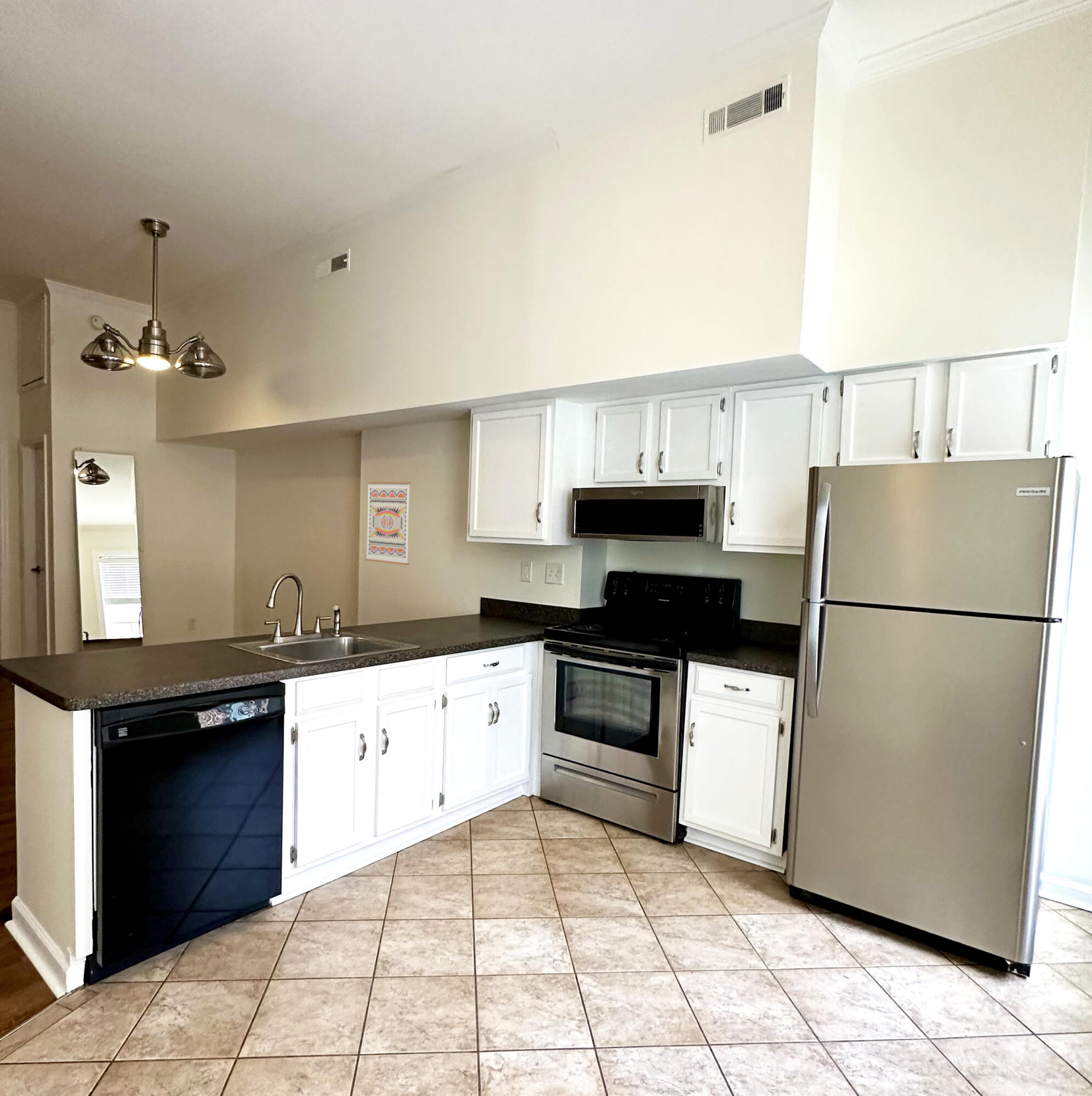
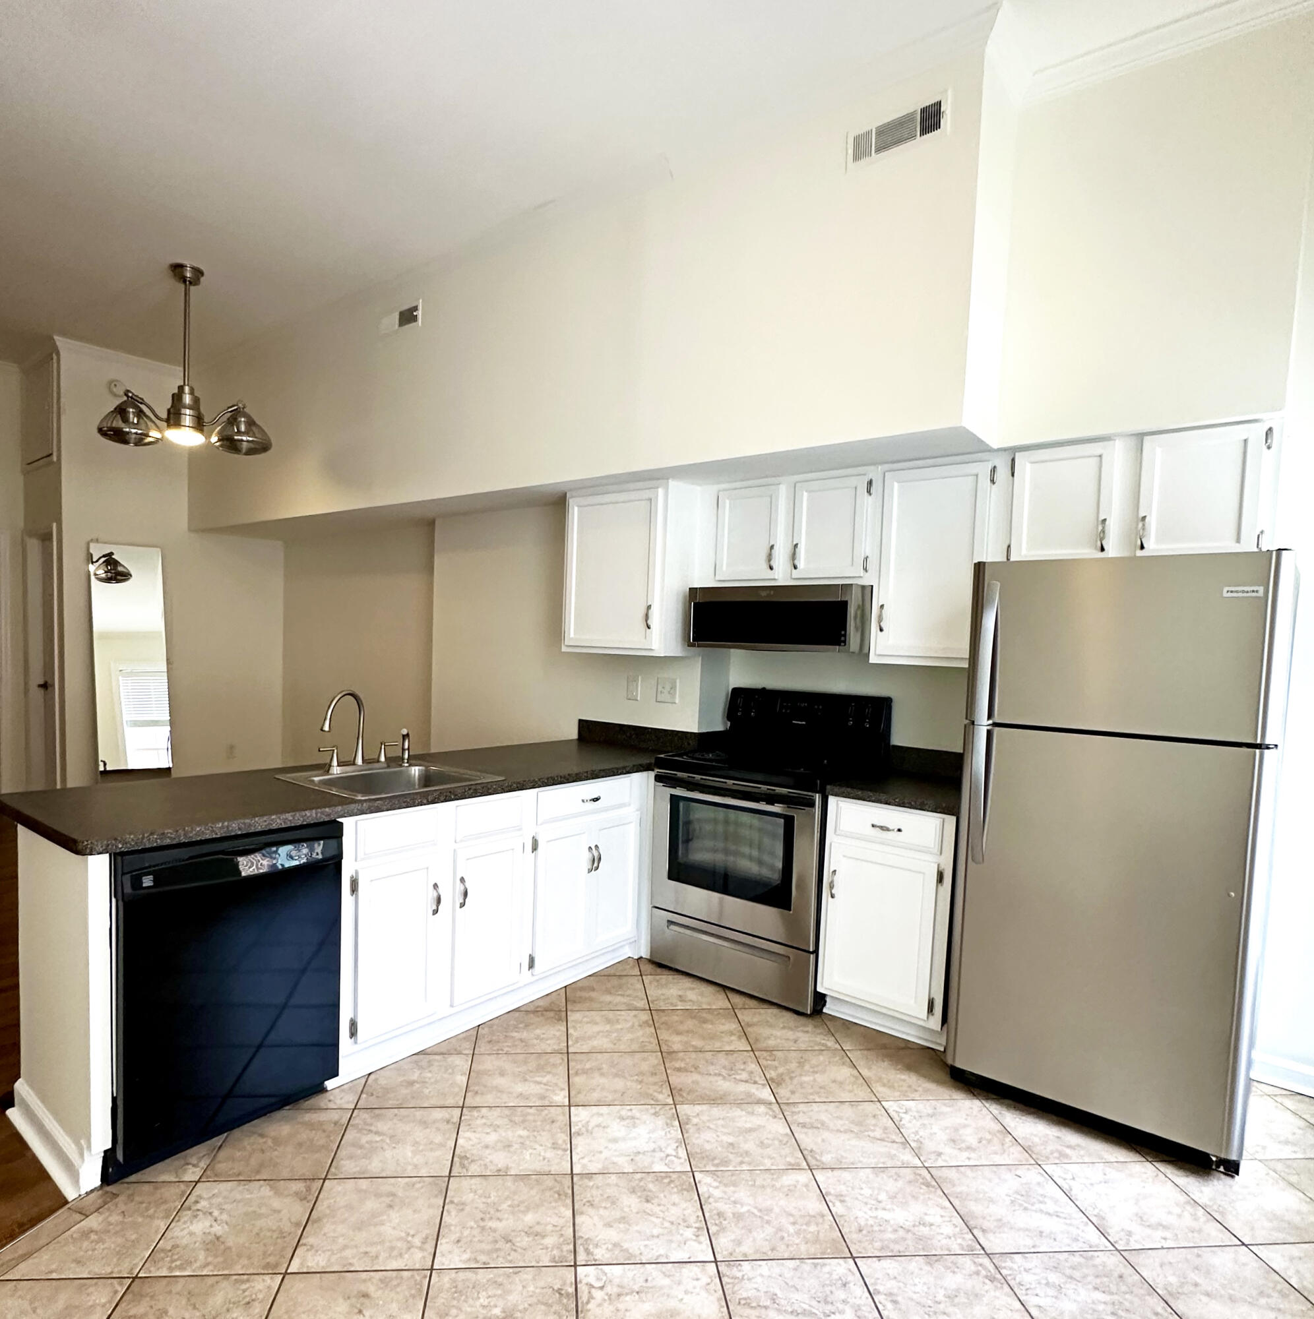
- wall art (387, 522)
